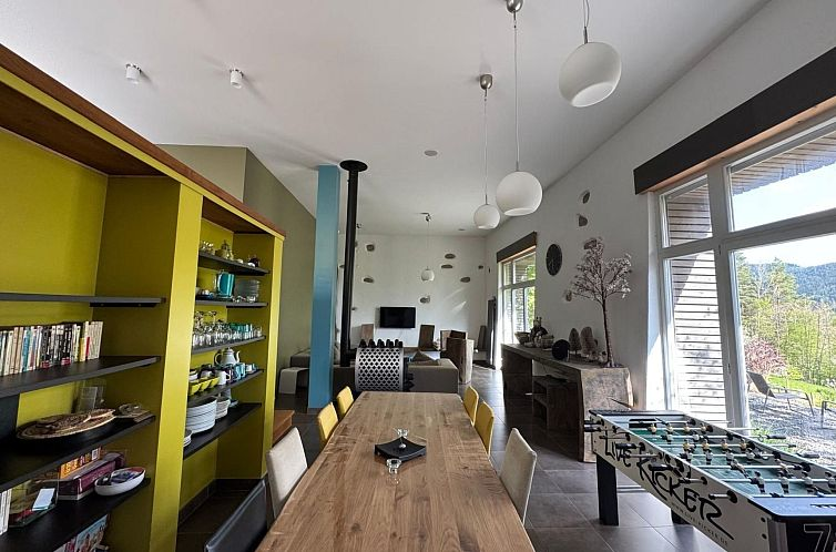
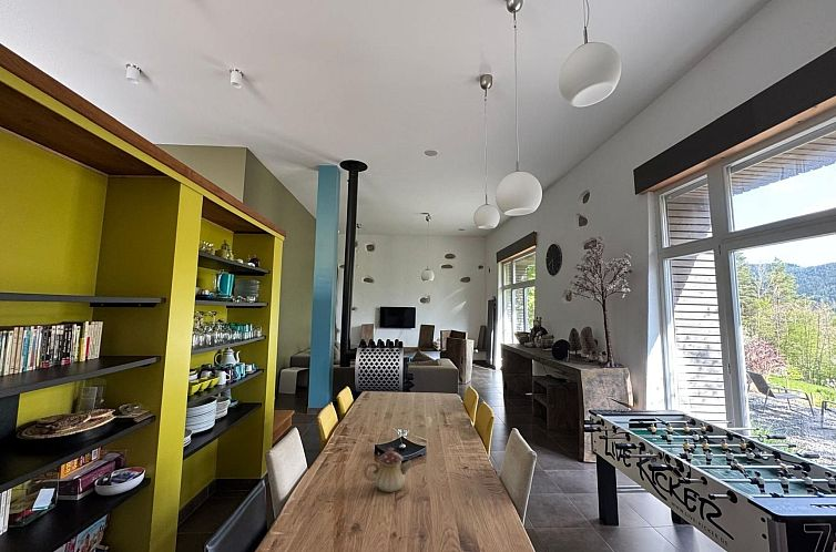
+ teapot (388, 467)
